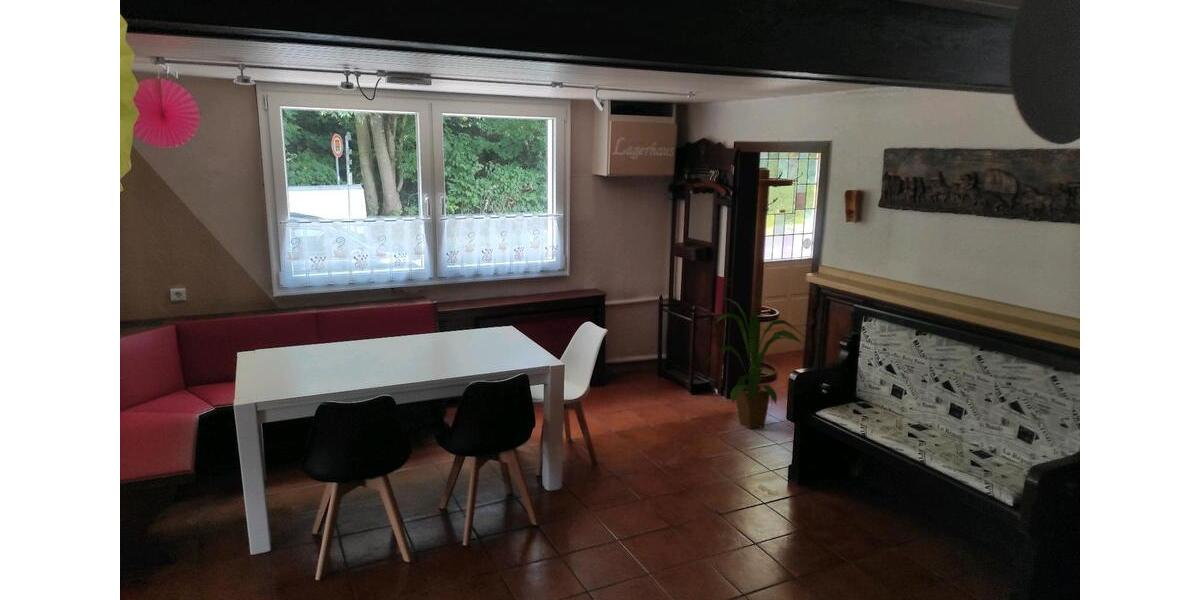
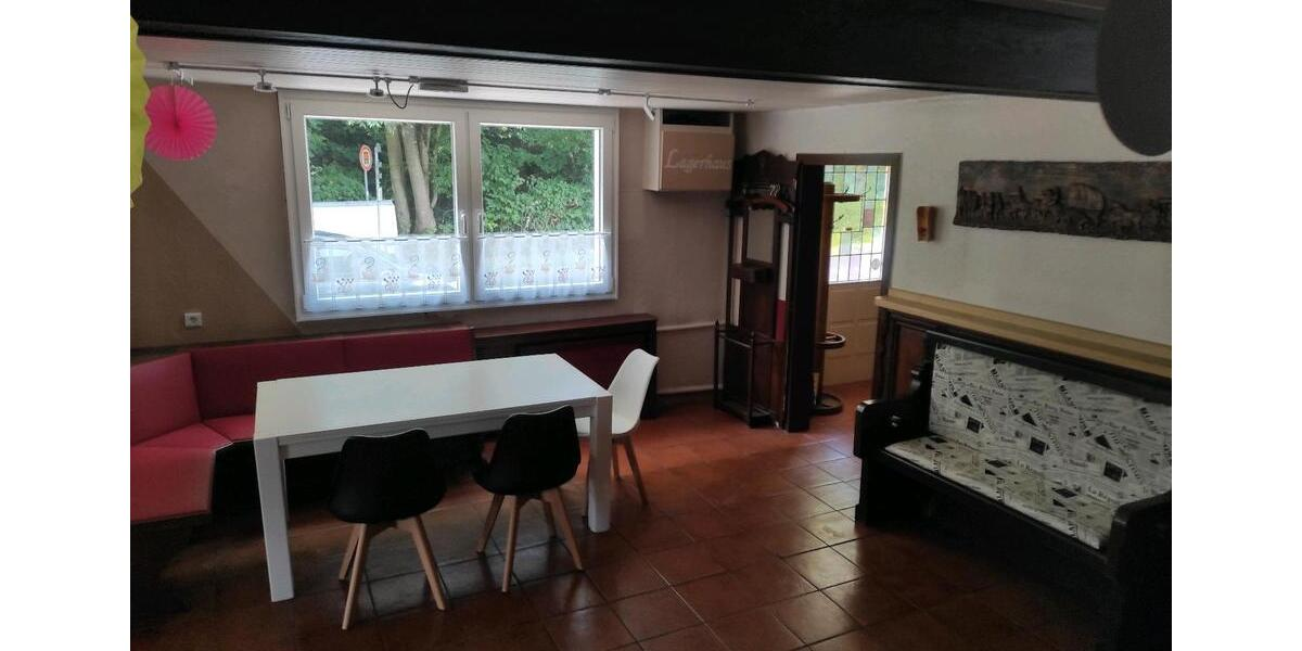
- house plant (758, 364)
